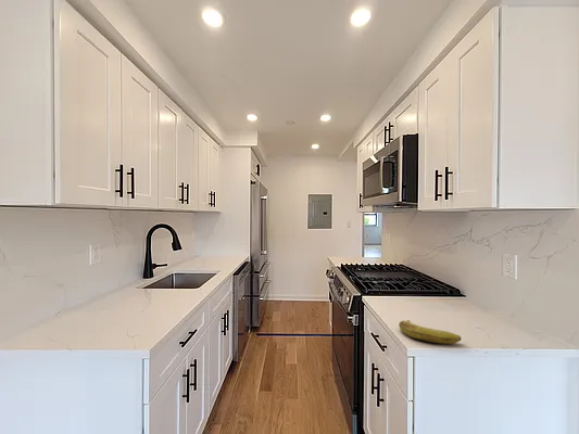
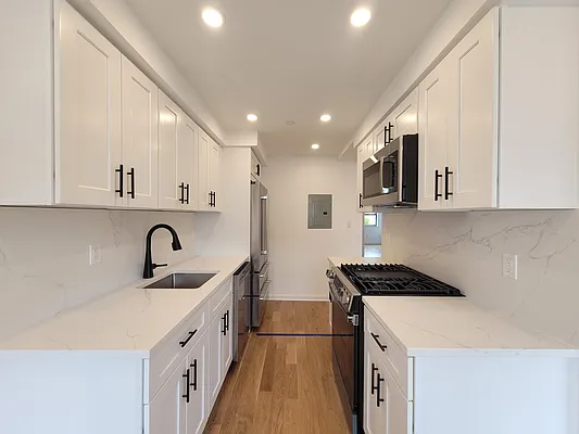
- banana (425, 330)
